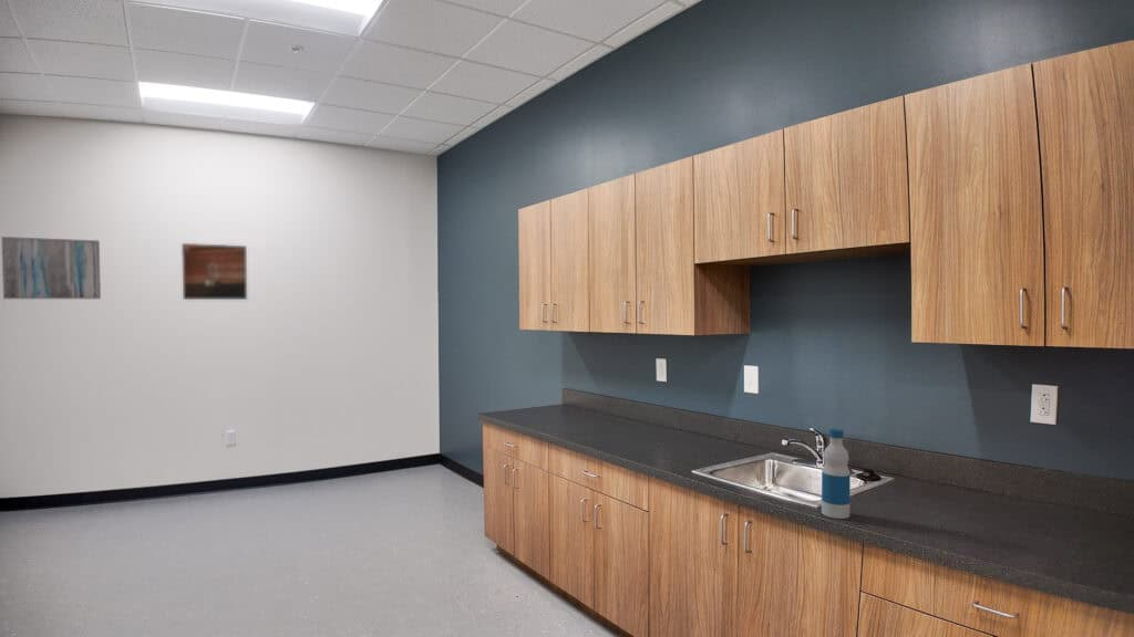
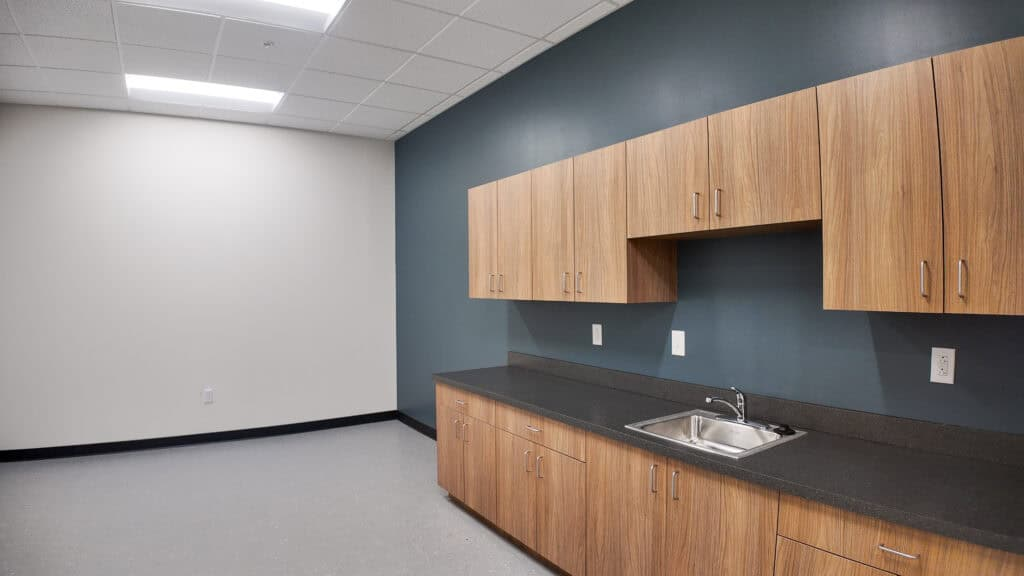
- wall art (52, 269)
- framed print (215, 272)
- bottle (835, 471)
